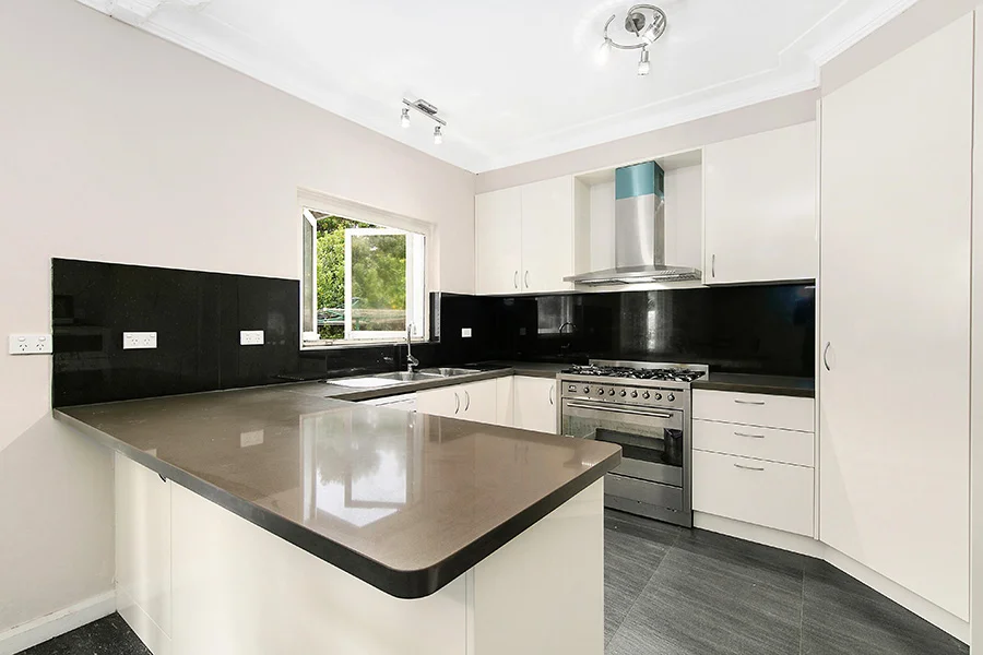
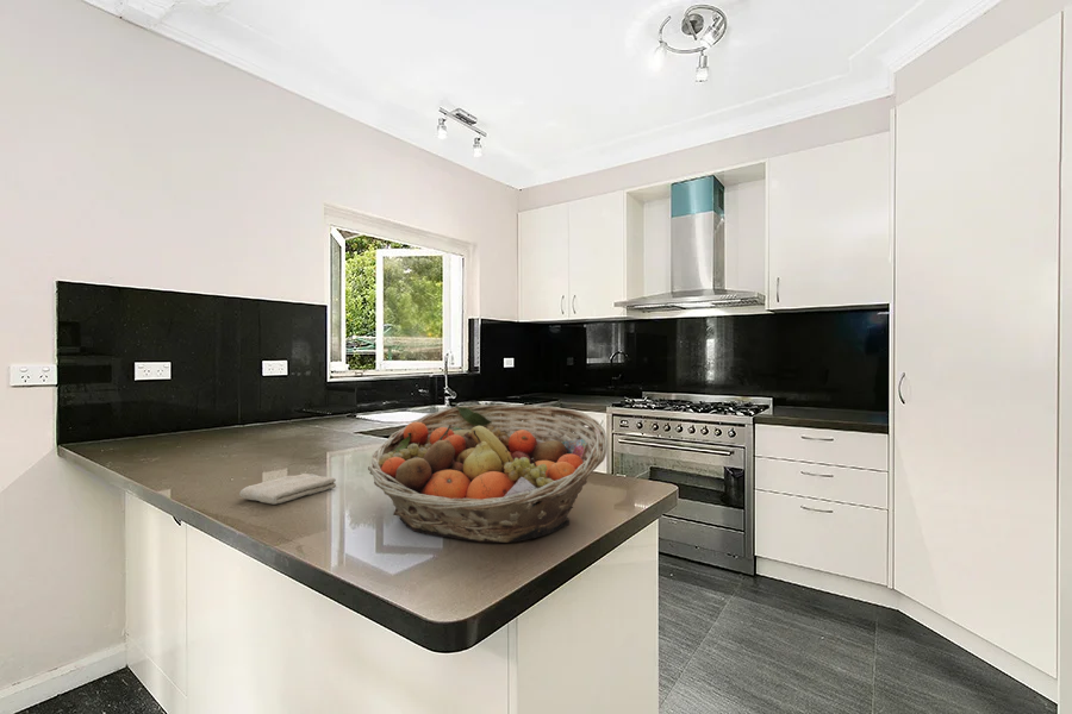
+ fruit basket (487, 463)
+ washcloth (291, 487)
